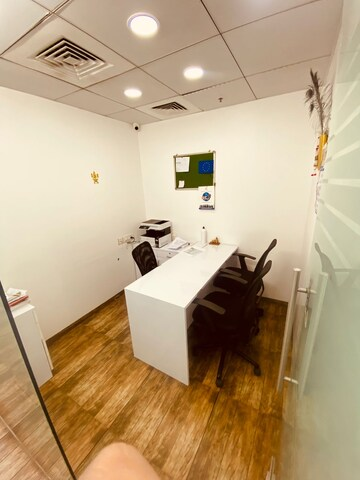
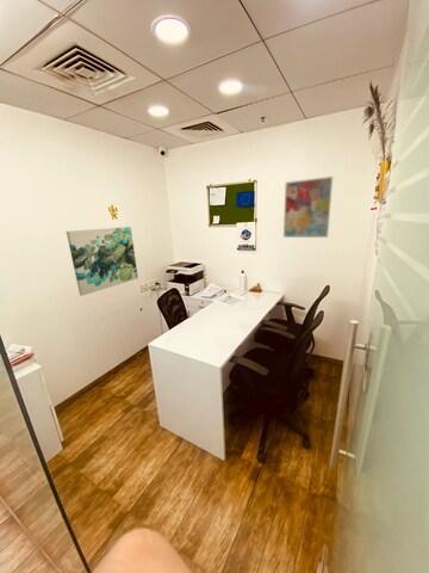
+ wall art (306, 209)
+ wall art (106, 258)
